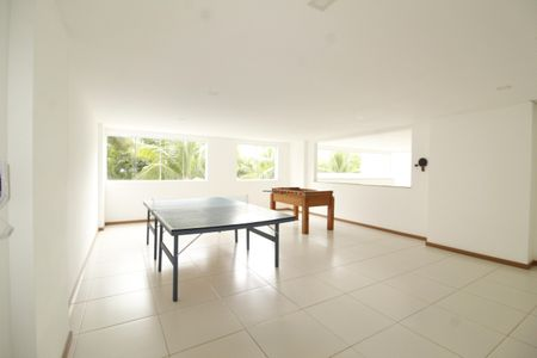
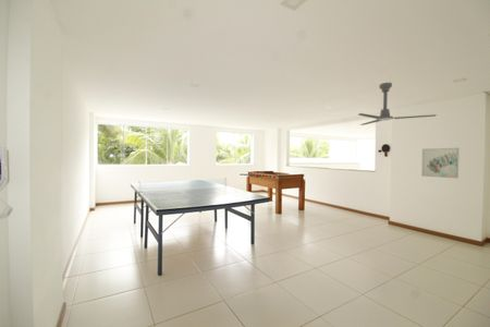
+ wall art (439, 162)
+ ceiling fan (387, 98)
